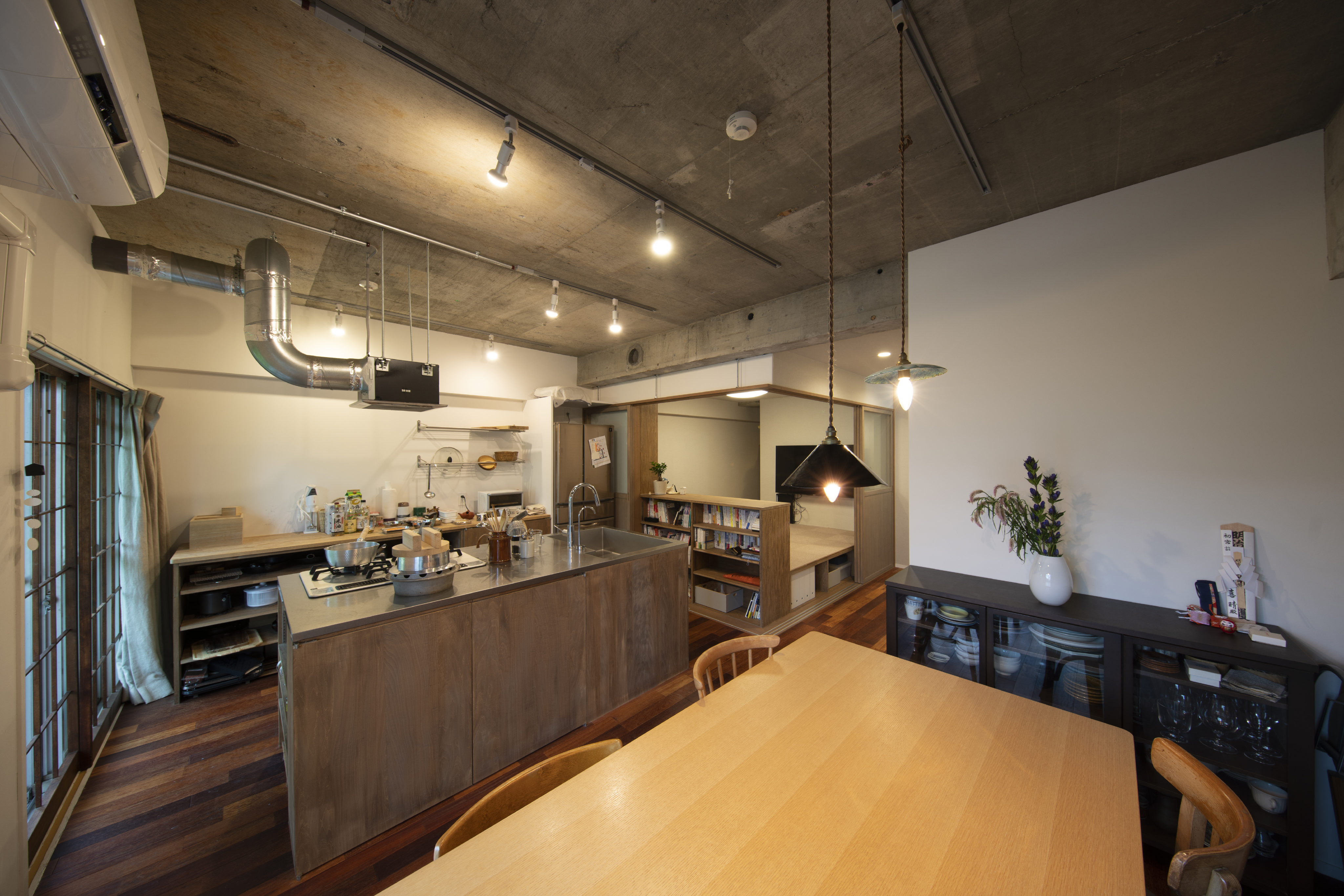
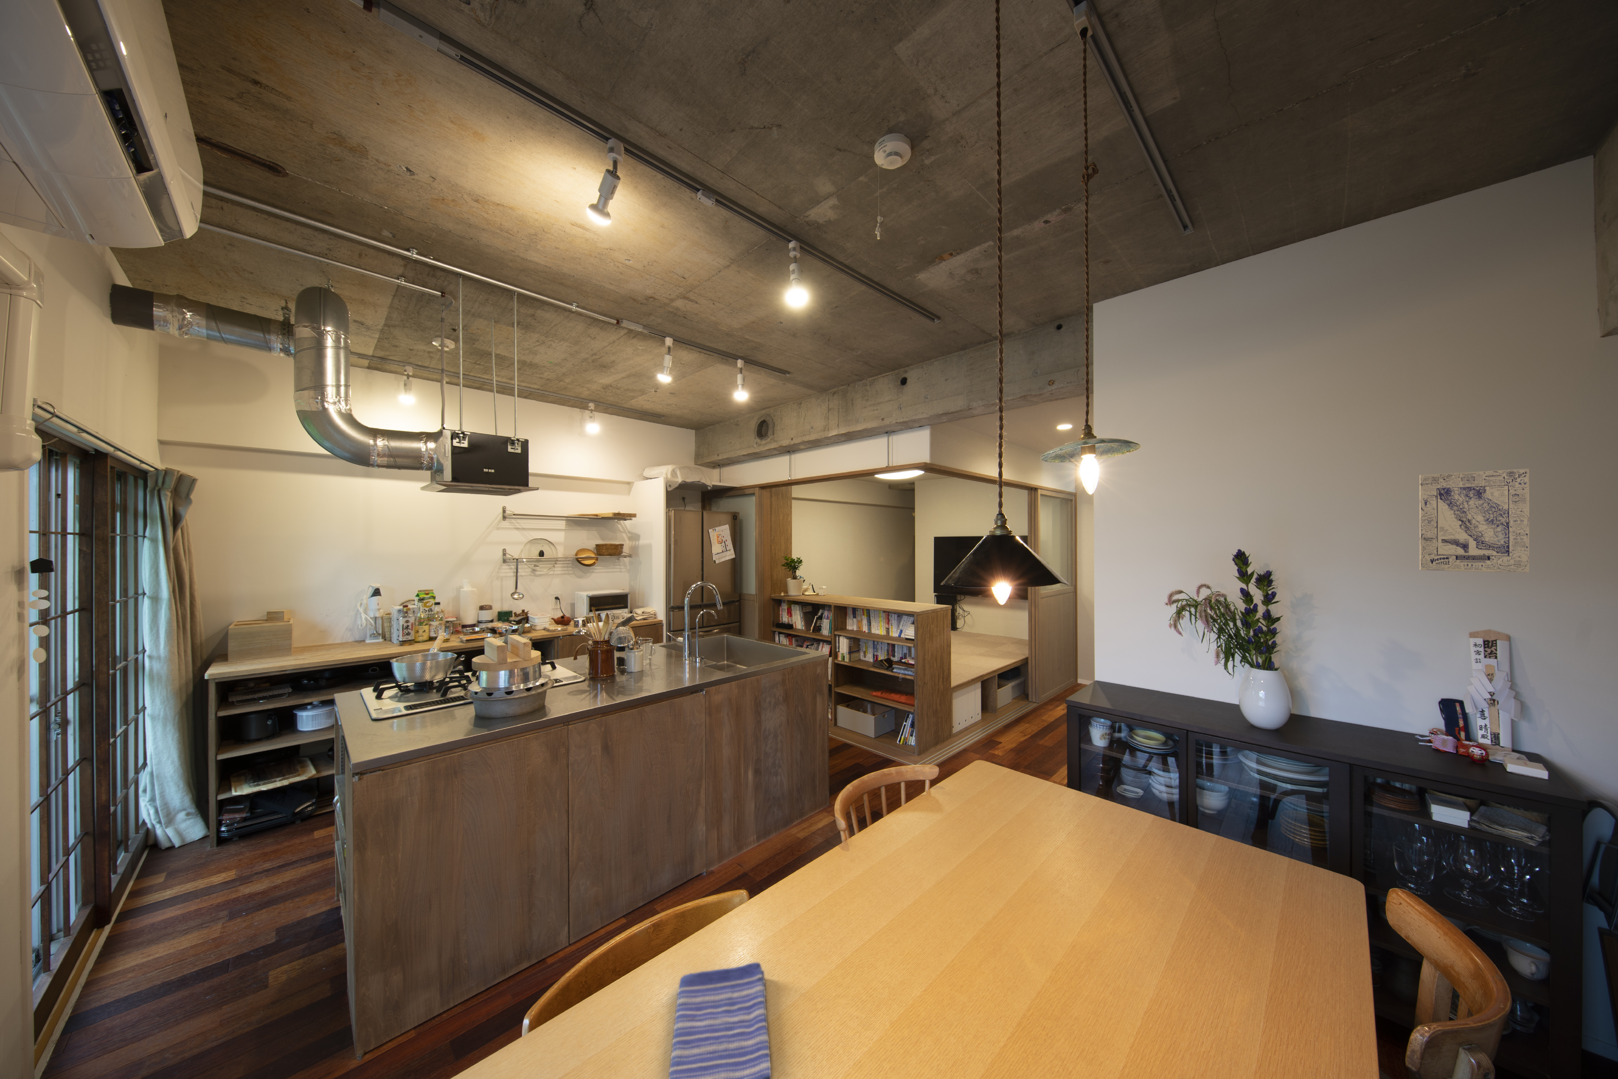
+ dish towel (721, 1022)
+ wall art (1471, 521)
